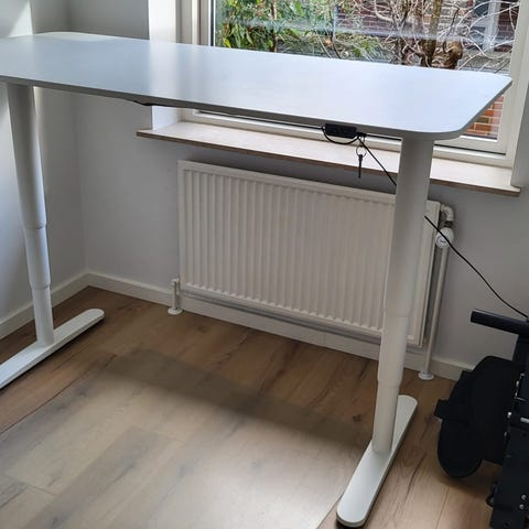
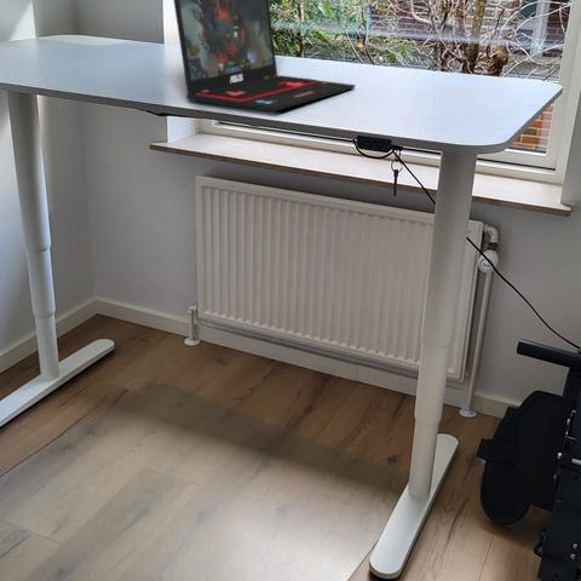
+ laptop (269, 36)
